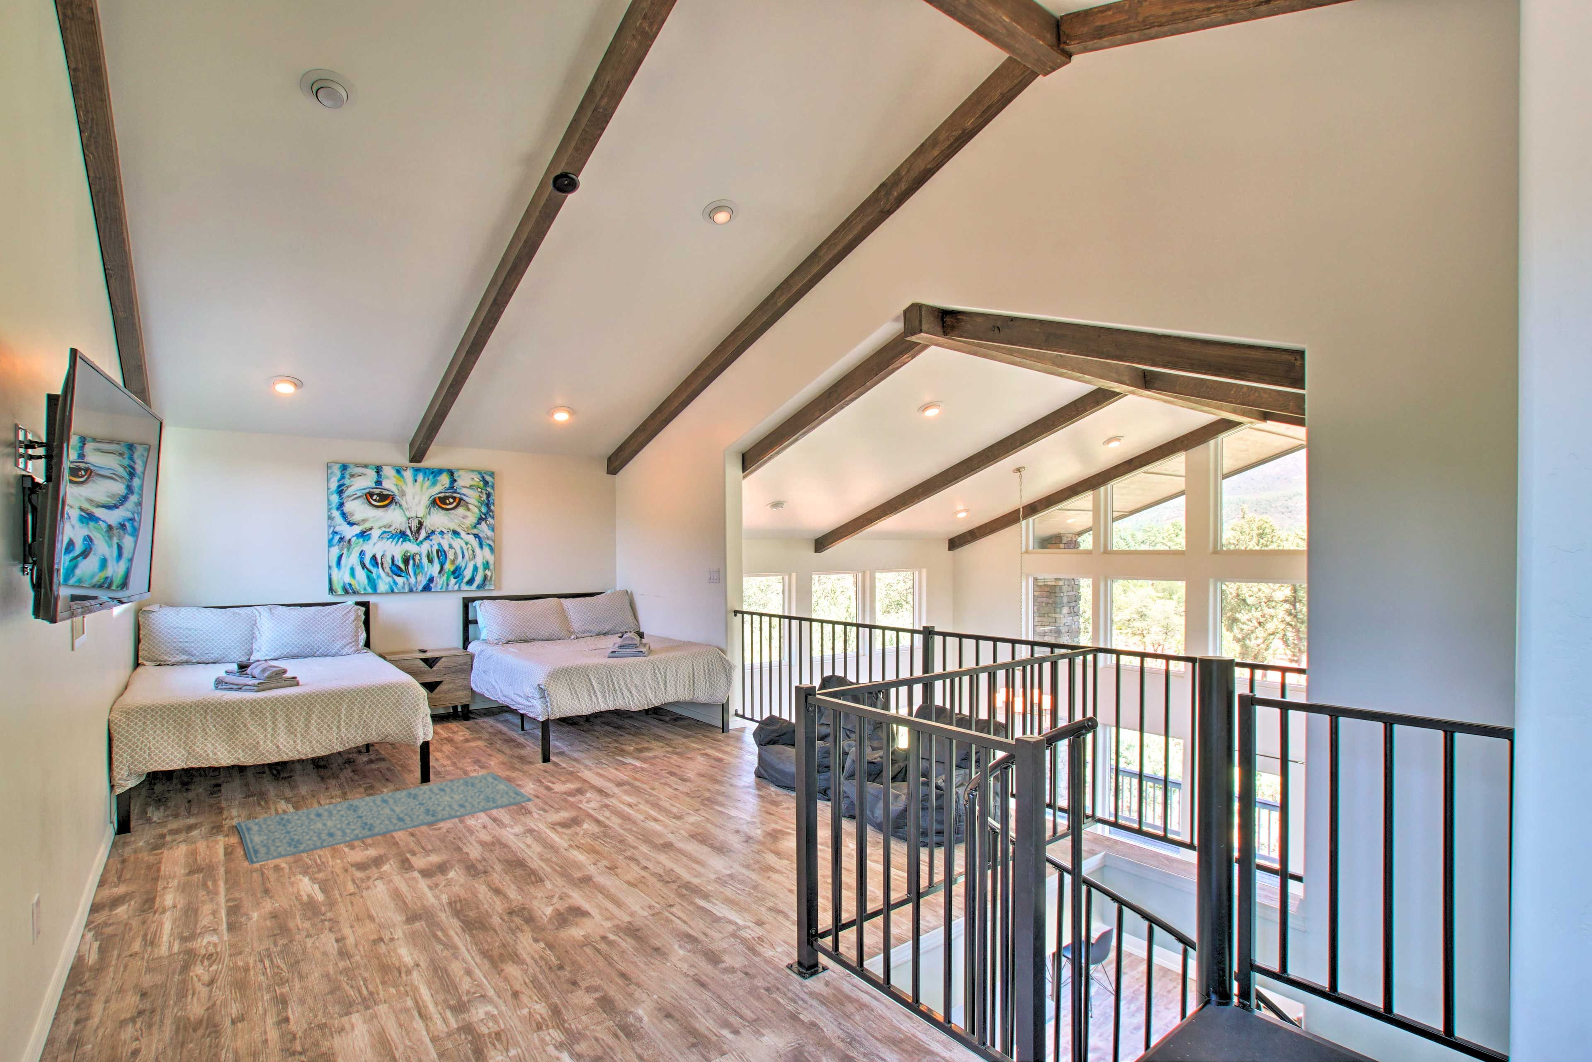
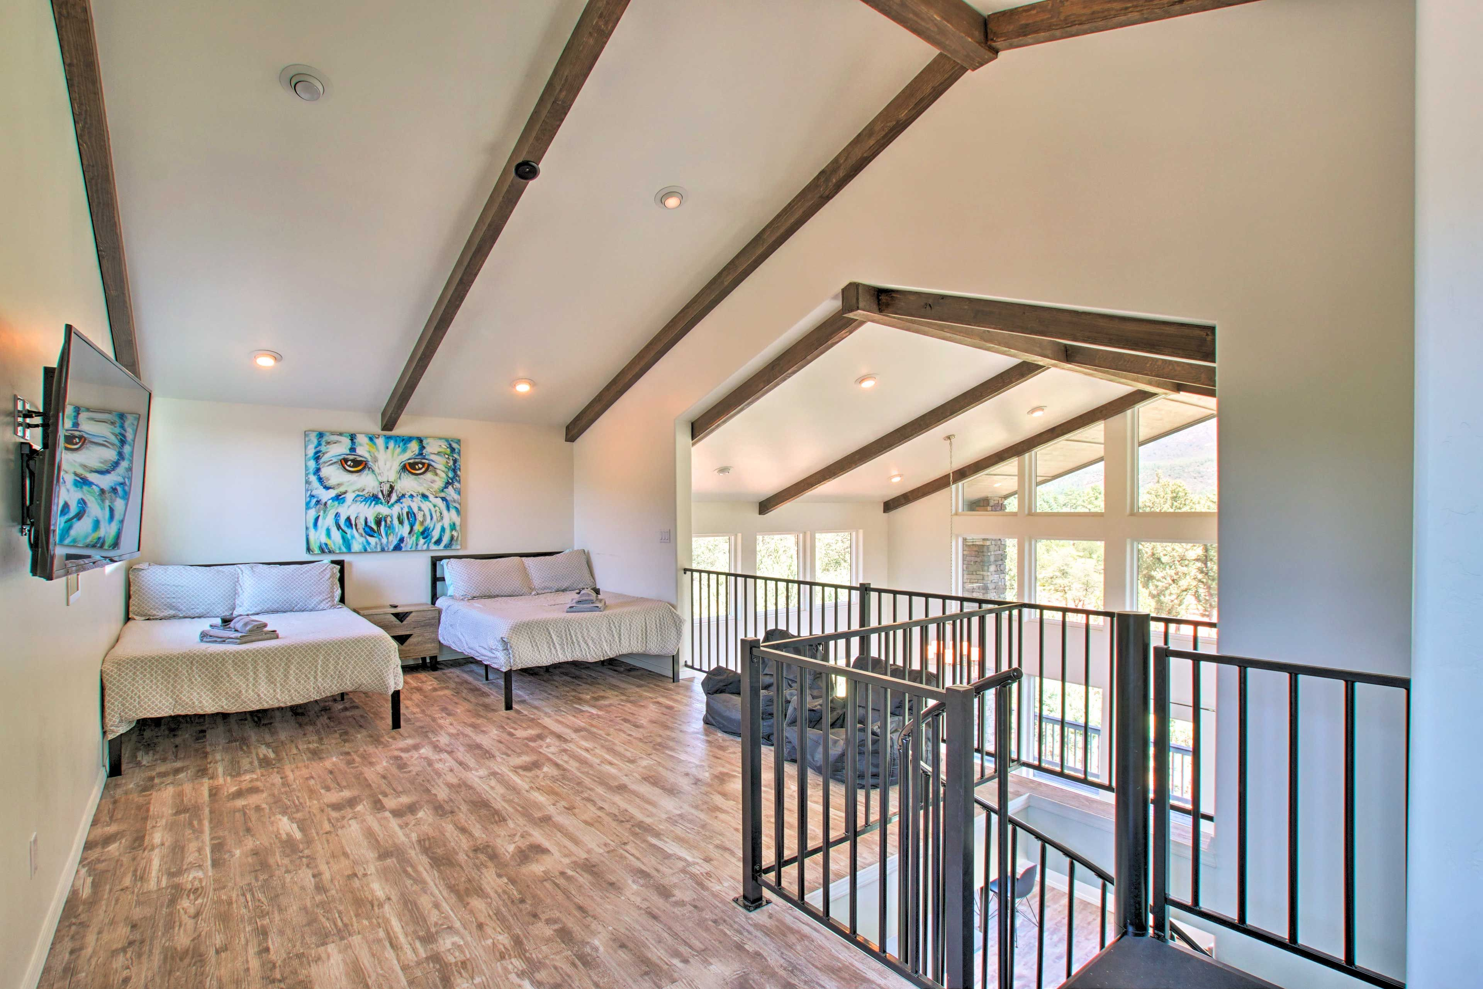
- rug (391, 811)
